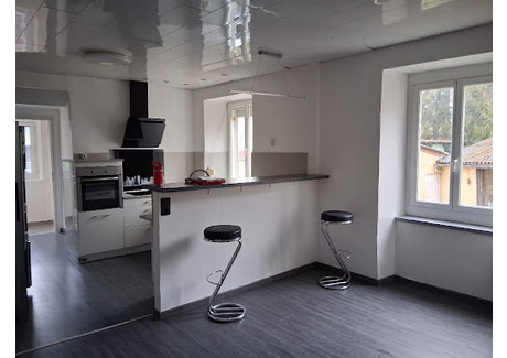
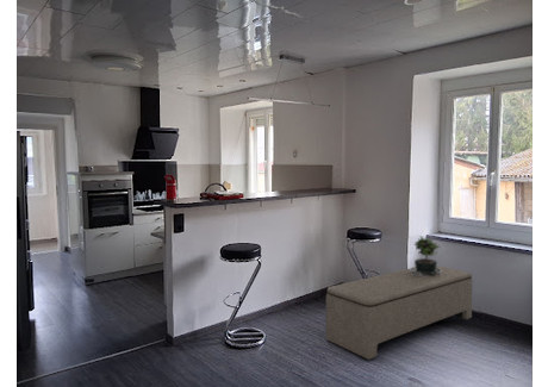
+ potted plant (426, 254)
+ bench (404, 302)
